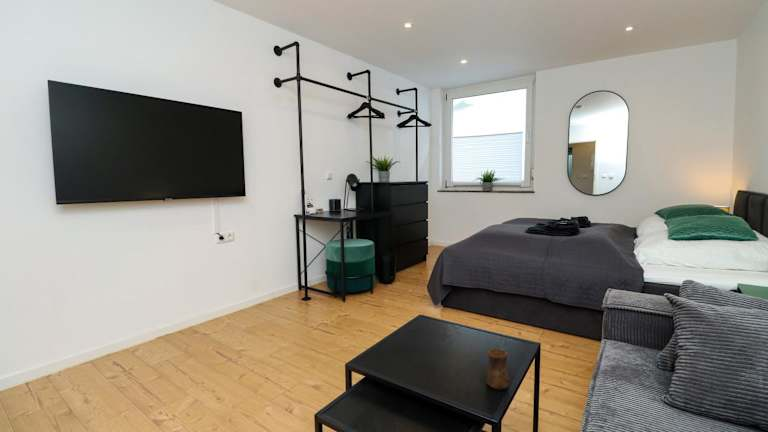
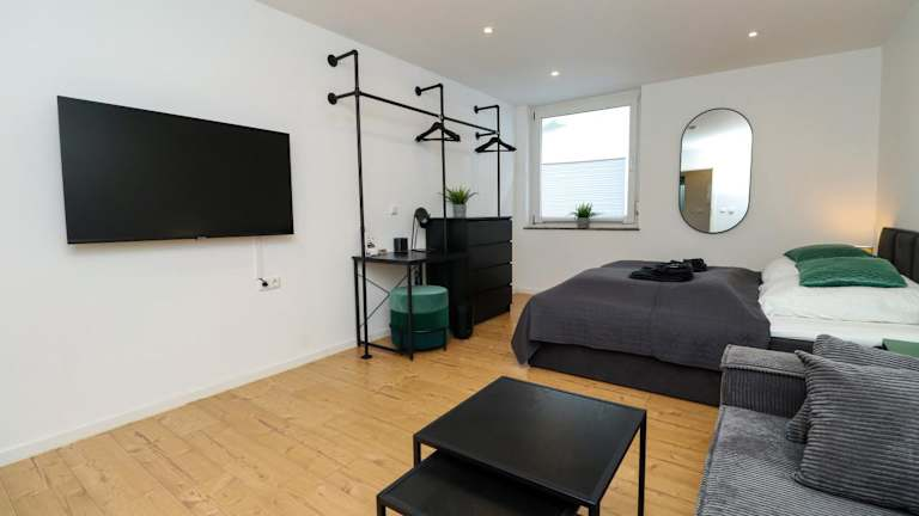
- cup (497, 369)
